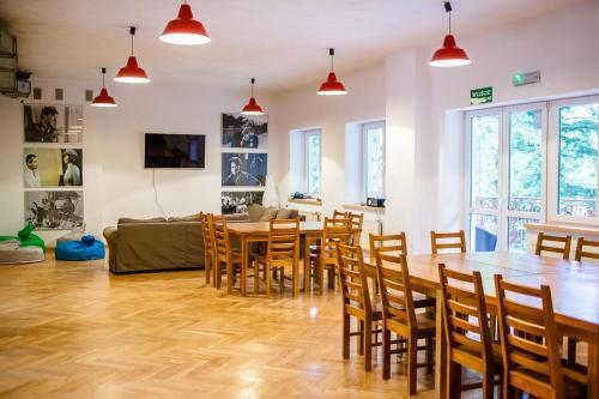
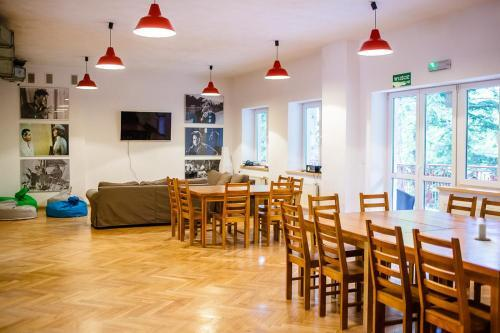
+ candle (482, 228)
